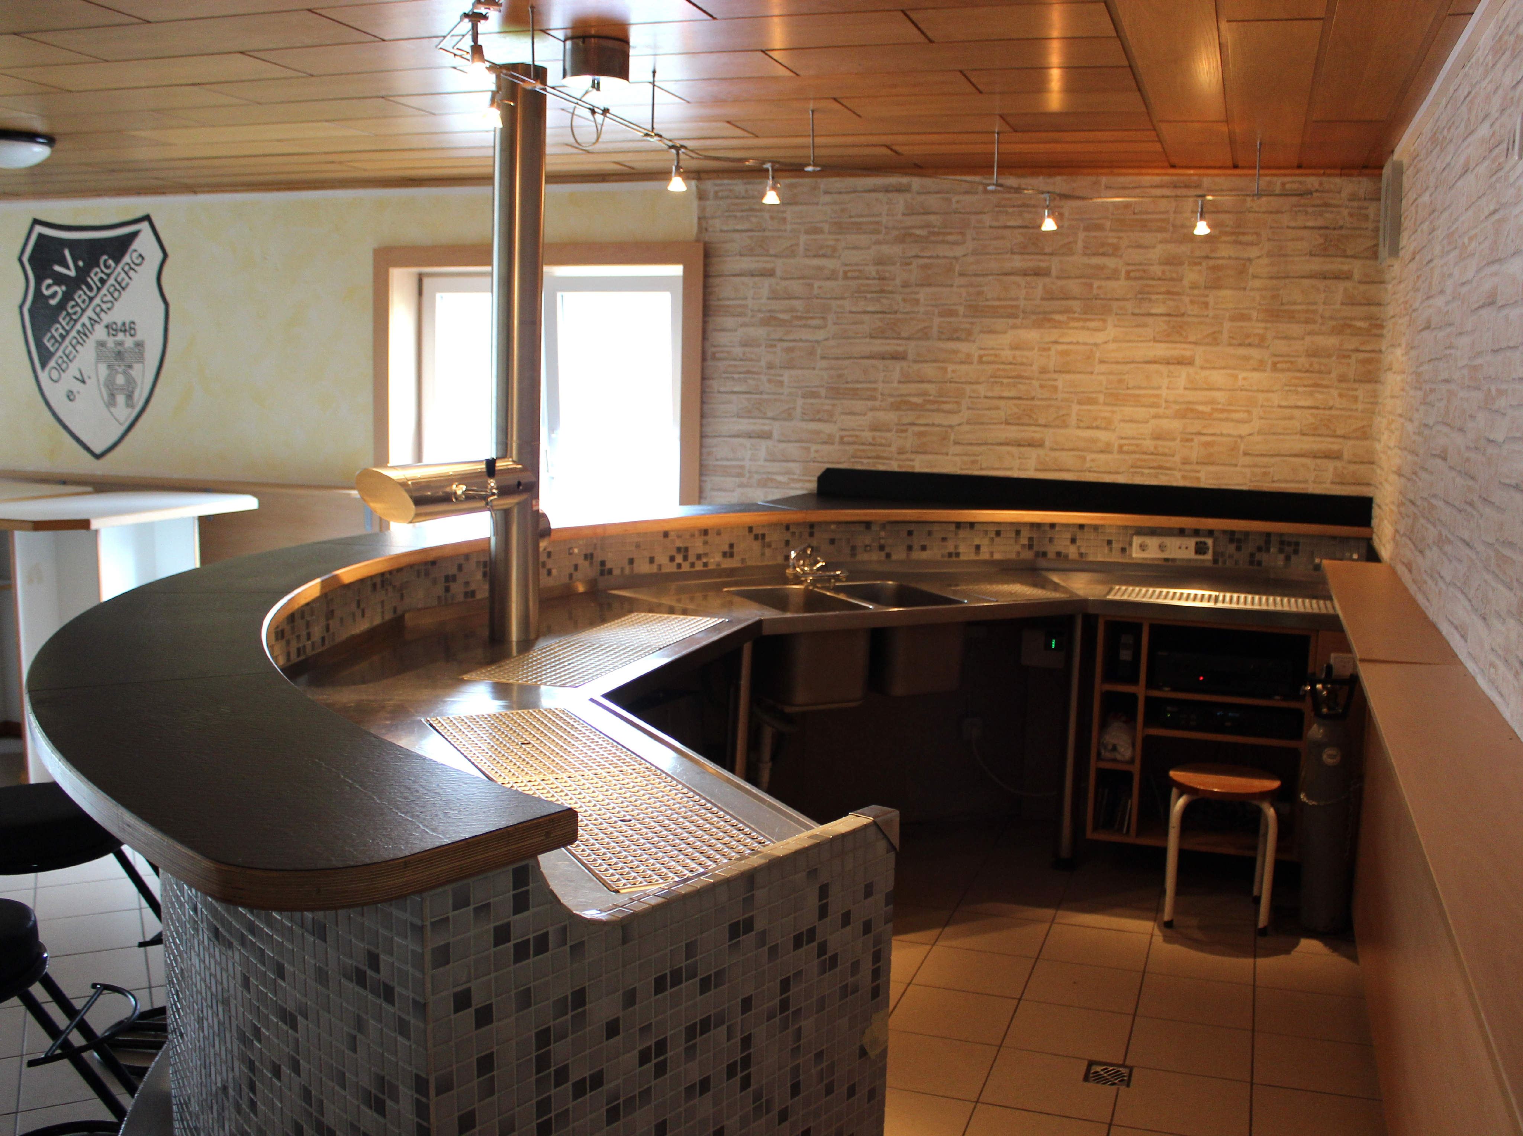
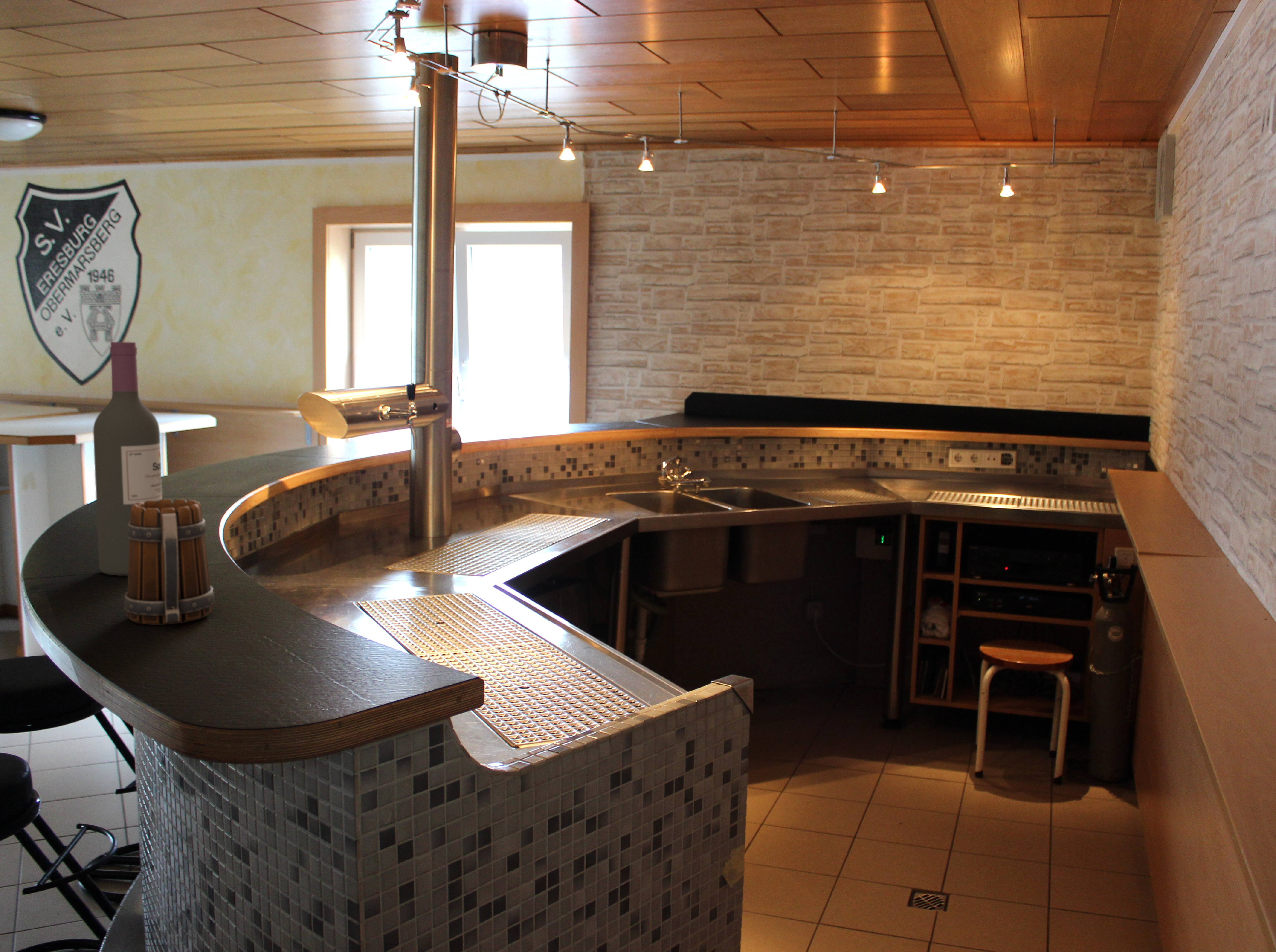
+ wine bottle (128, 458)
+ beer mug (169, 564)
